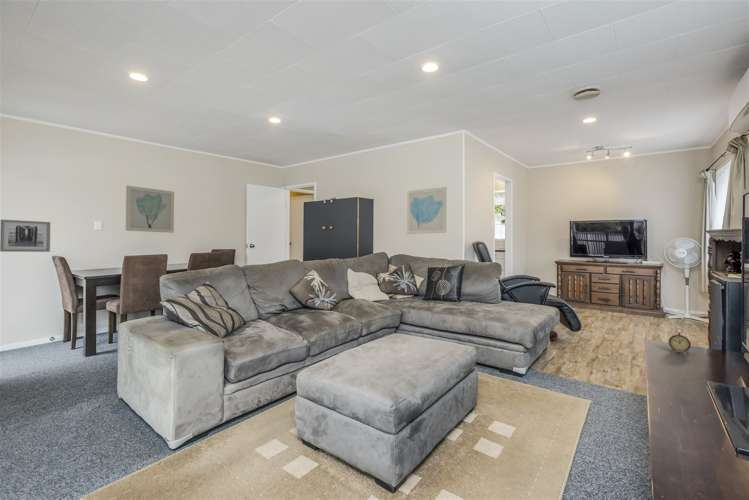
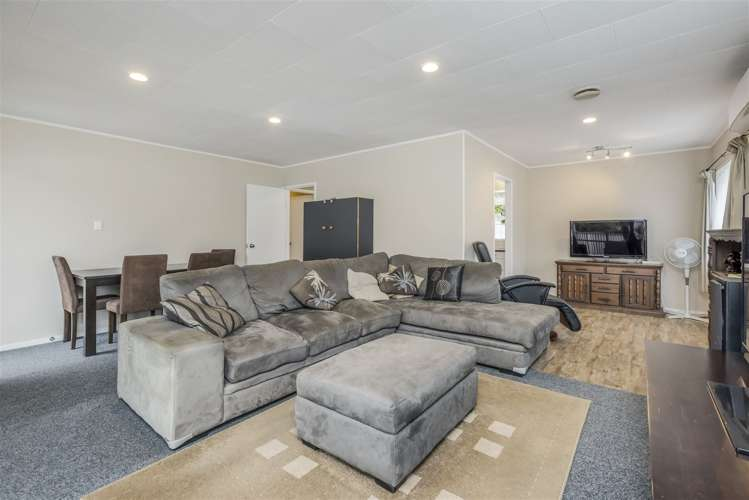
- wall art (151, 210)
- alarm clock (679, 340)
- wall art (426, 211)
- wall art (26, 236)
